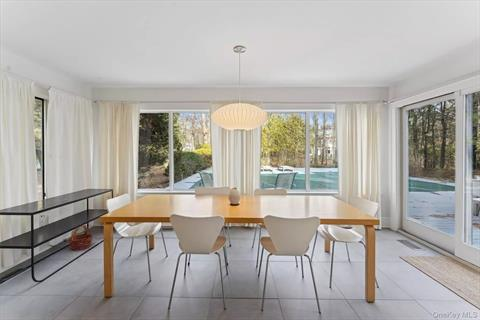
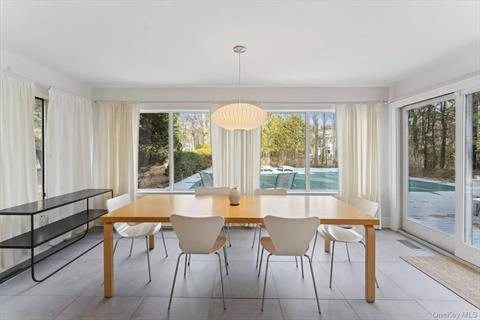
- basket (80, 235)
